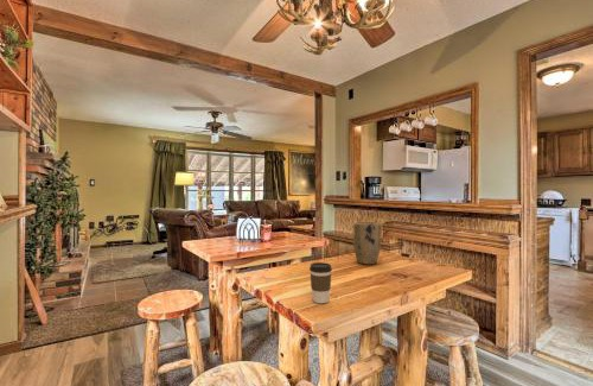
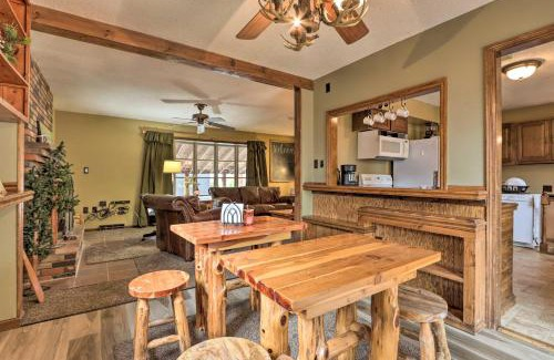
- plant pot (366, 242)
- coffee cup (320, 281)
